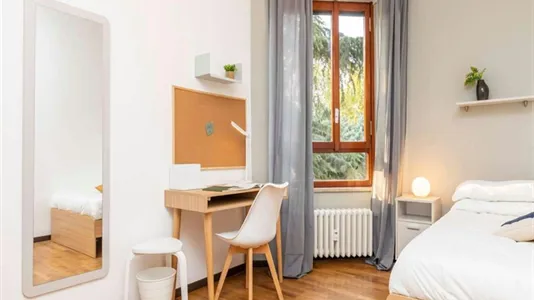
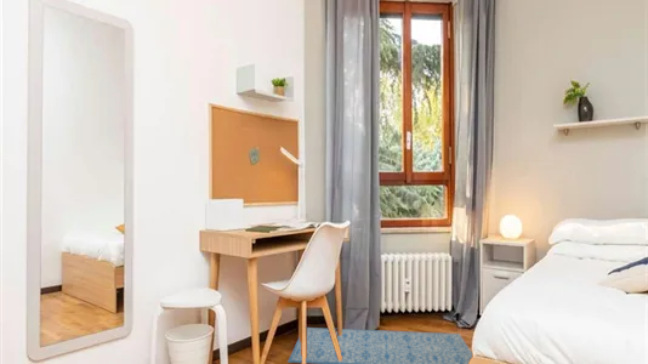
+ rug (387, 346)
